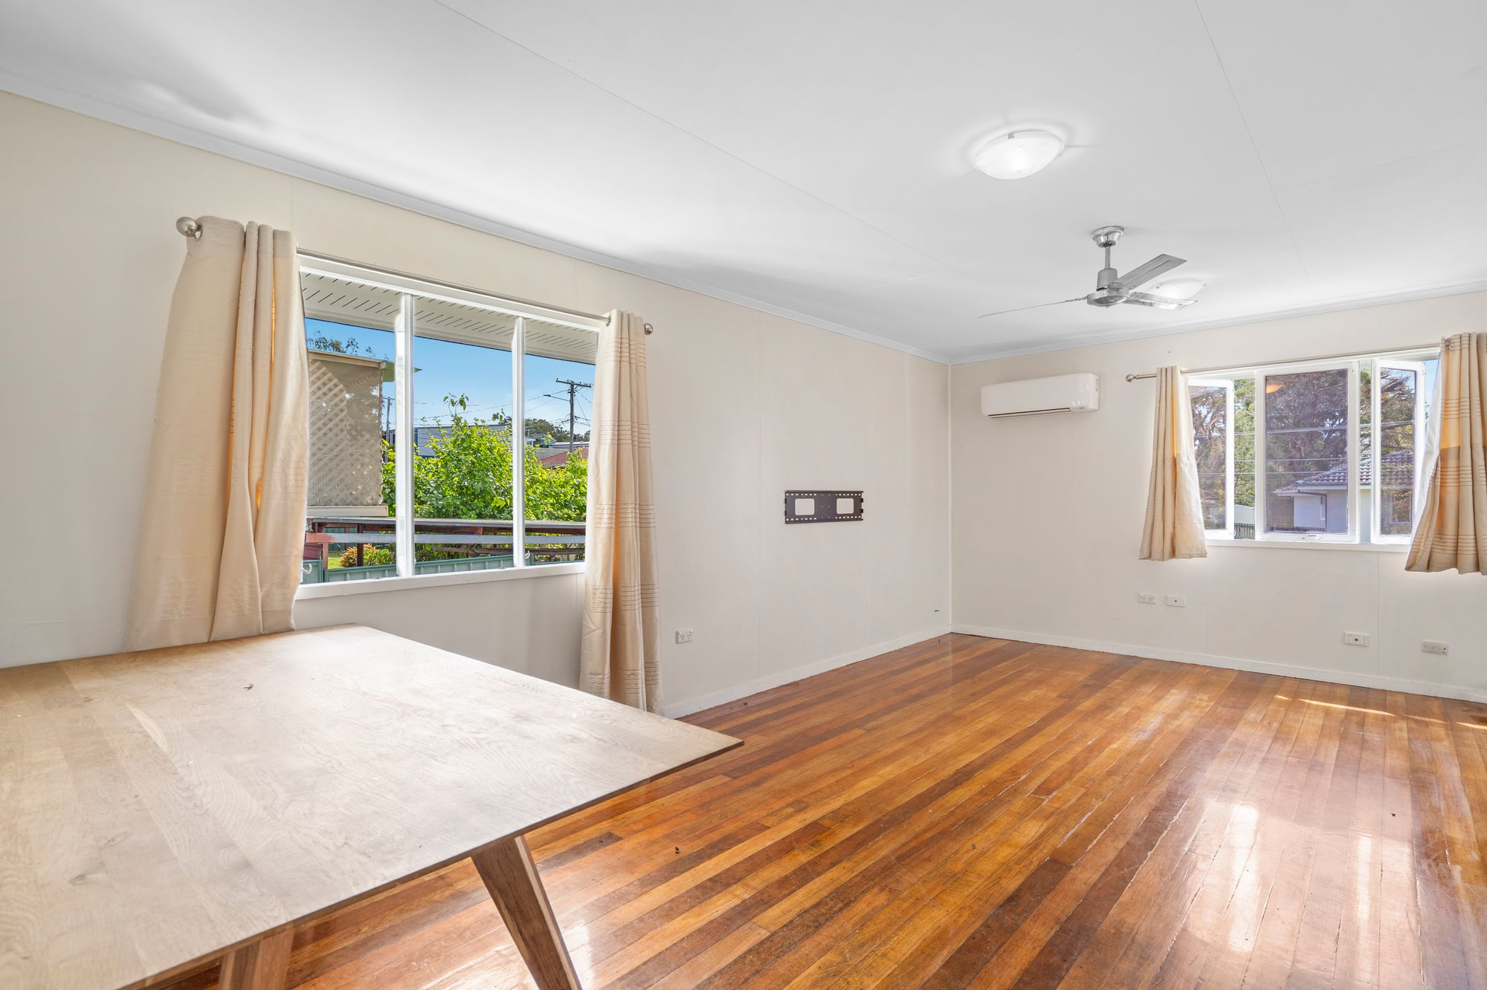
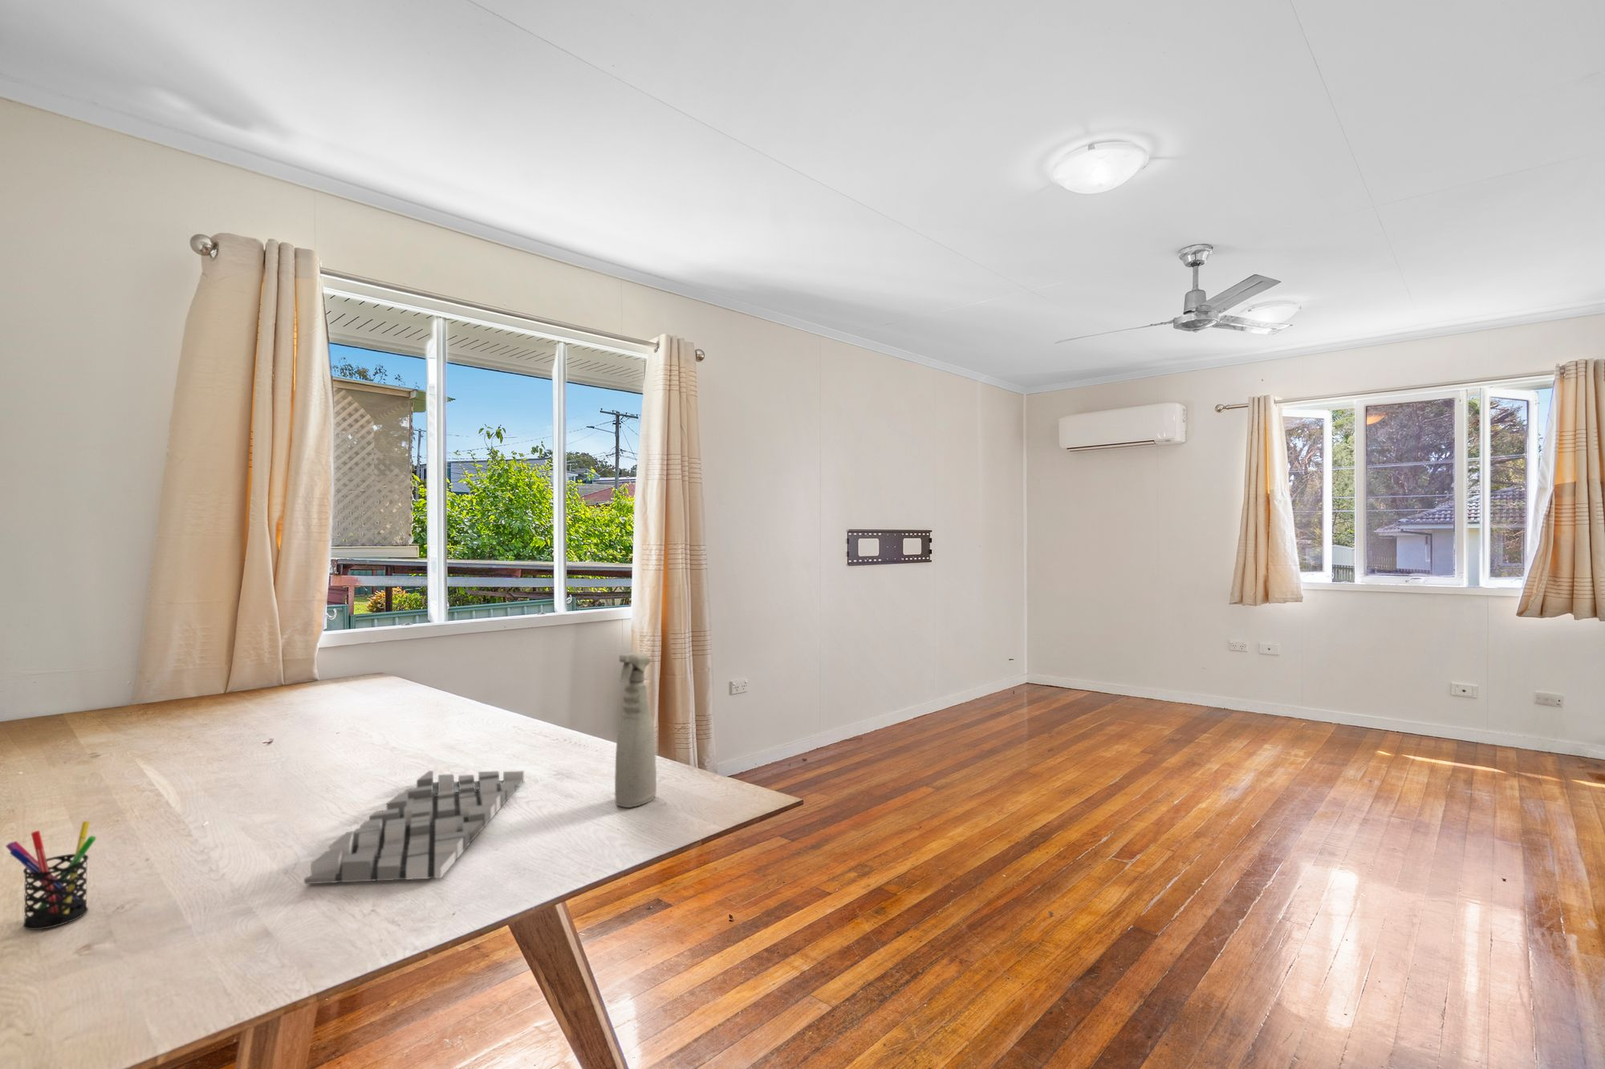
+ spray bottle (636, 725)
+ keyboard (433, 814)
+ pen holder (60, 871)
